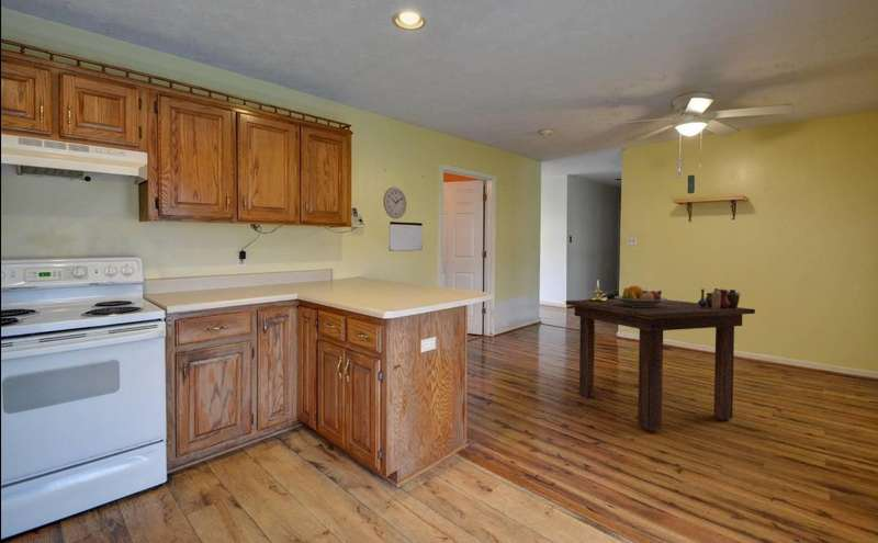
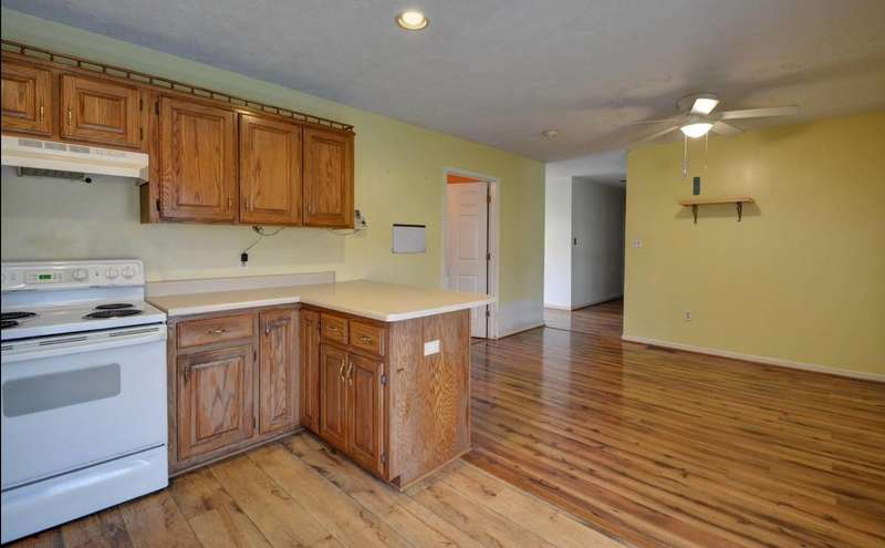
- candle holder (598, 290)
- fruit bowl (640, 295)
- dining table (651, 355)
- vase (718, 297)
- wall clock (395, 203)
